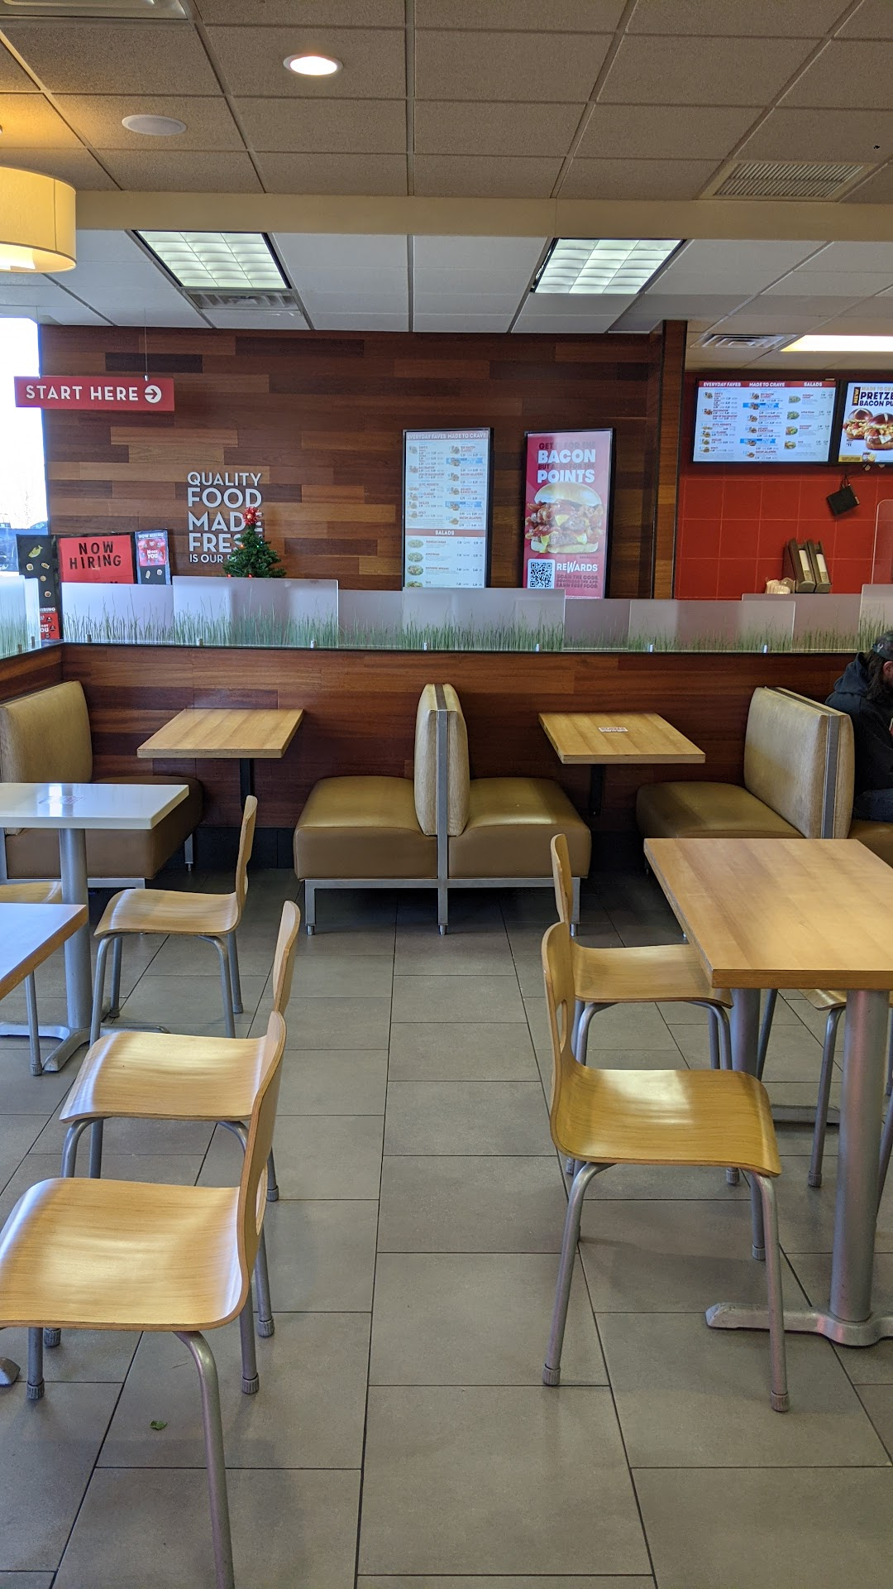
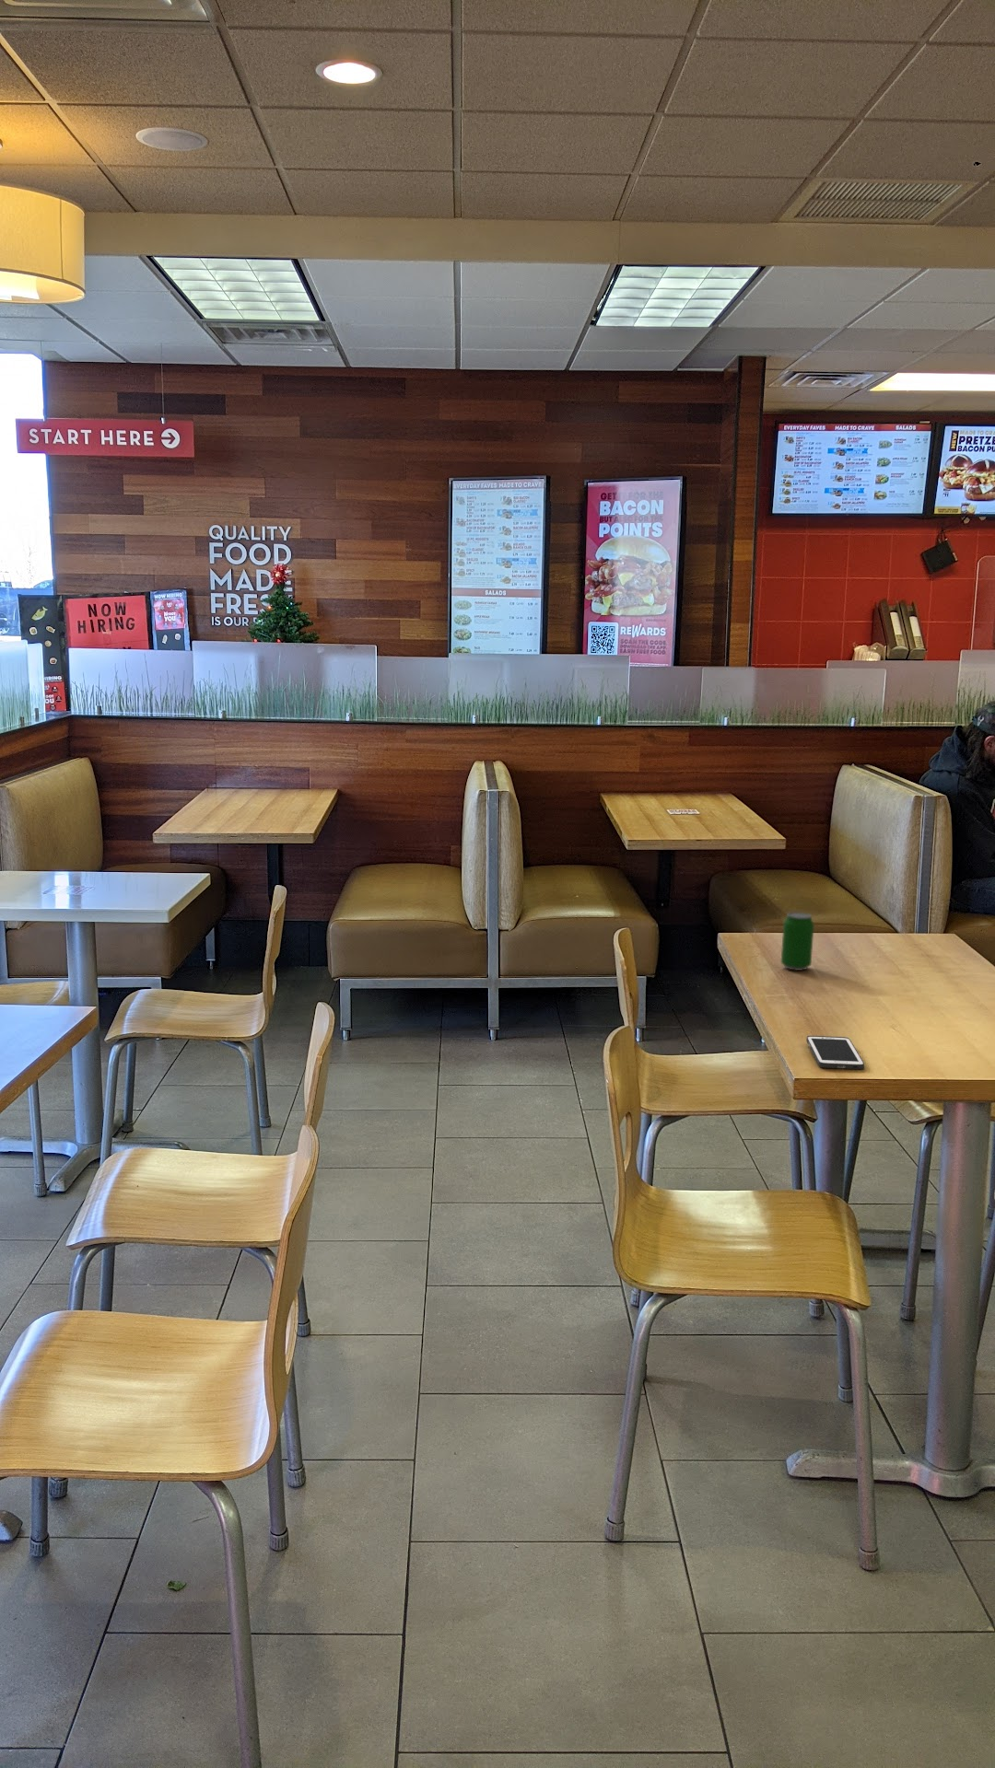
+ beverage can (797, 941)
+ cell phone (833, 1052)
